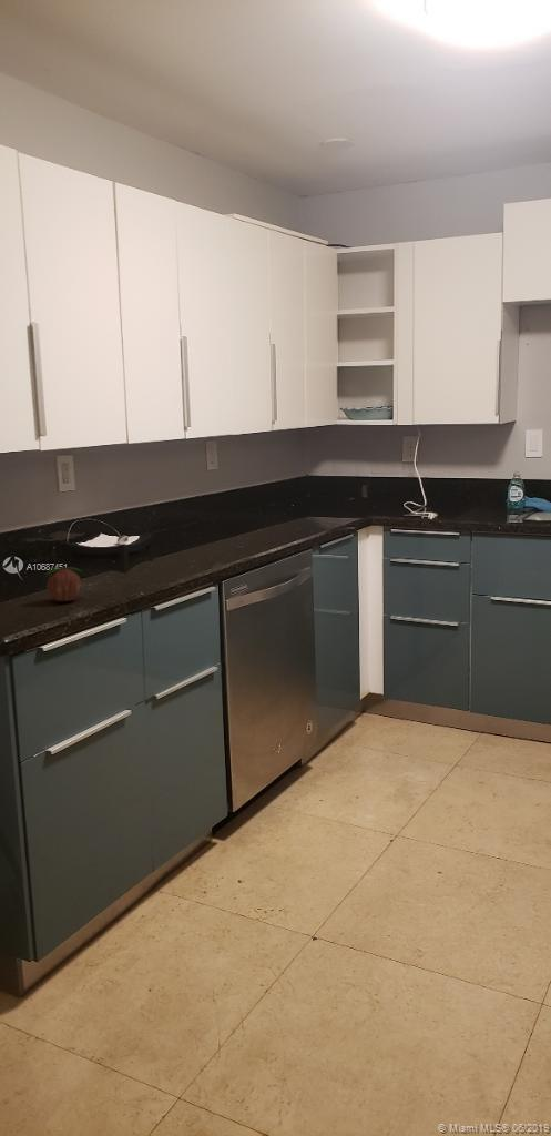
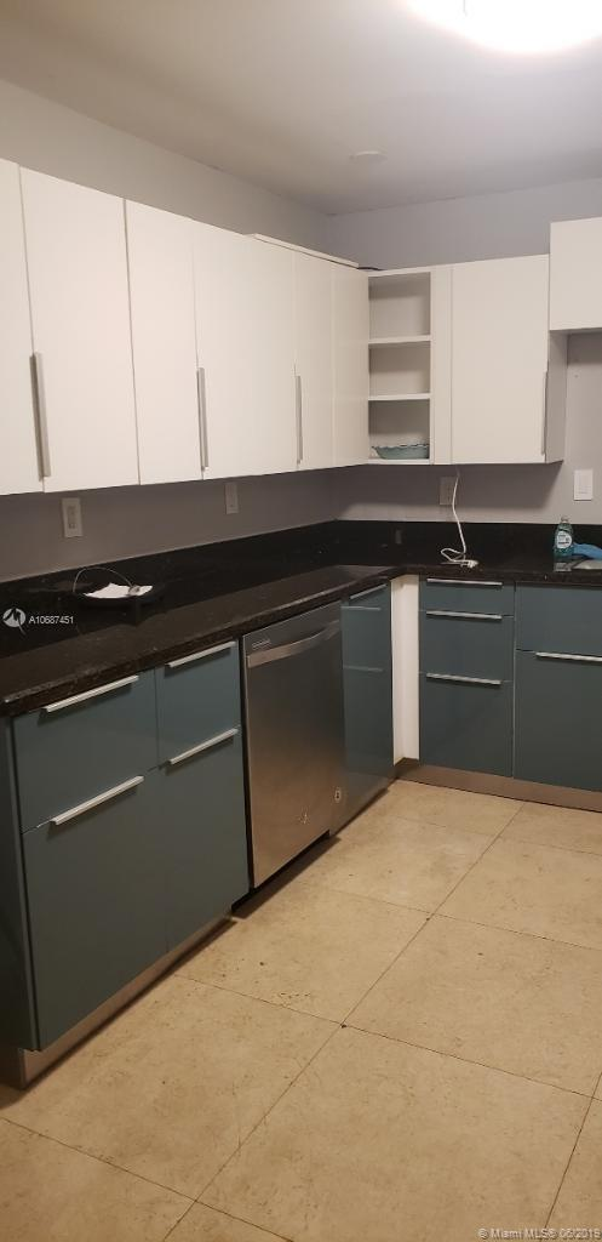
- fruit (64, 581)
